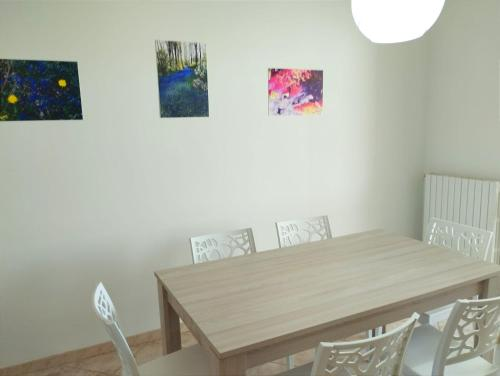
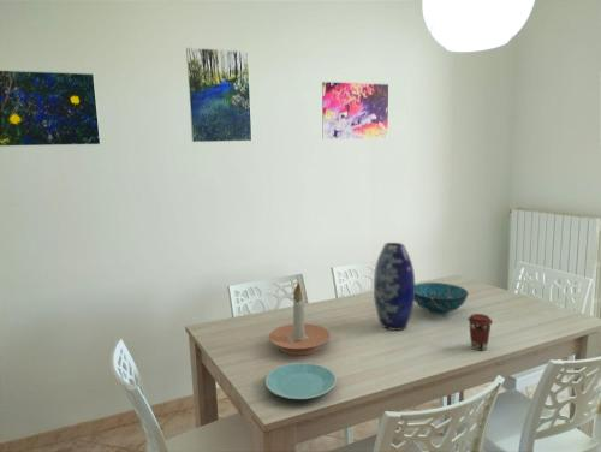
+ vase (393, 285)
+ decorative bowl (438, 301)
+ candle holder (298, 314)
+ coffee cup (480, 332)
+ plate (300, 382)
